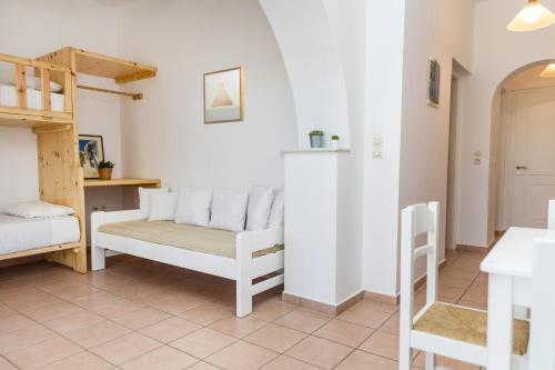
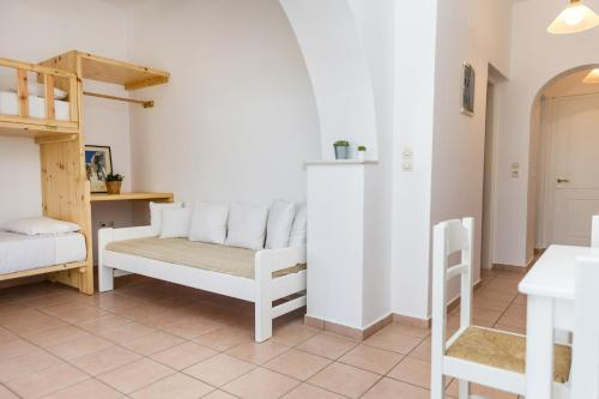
- wall art (222, 97)
